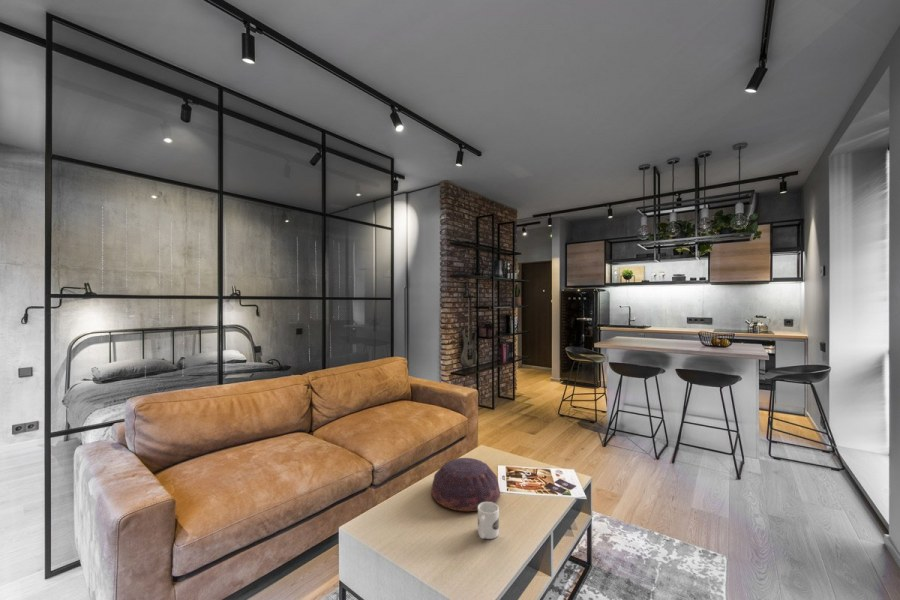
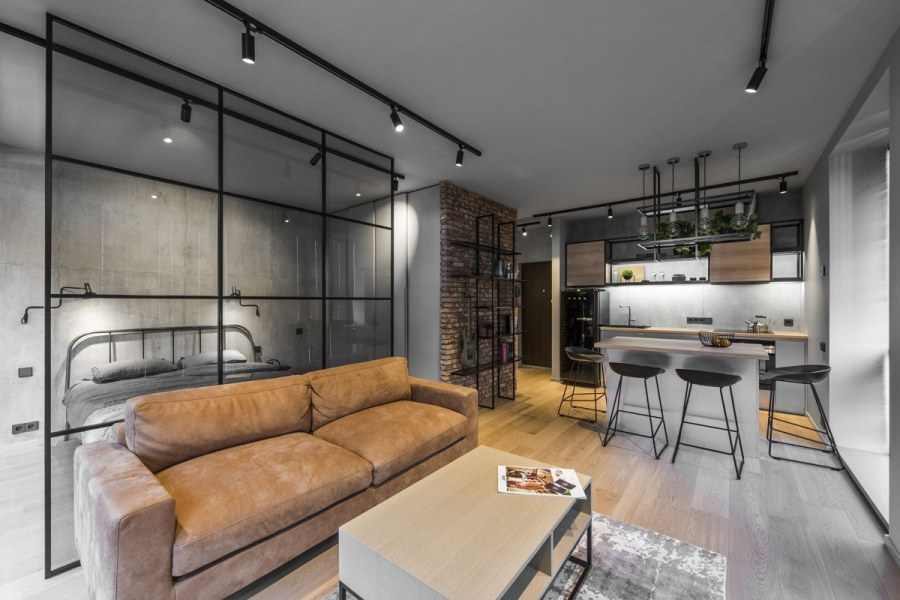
- bowl (465, 477)
- mug (486, 522)
